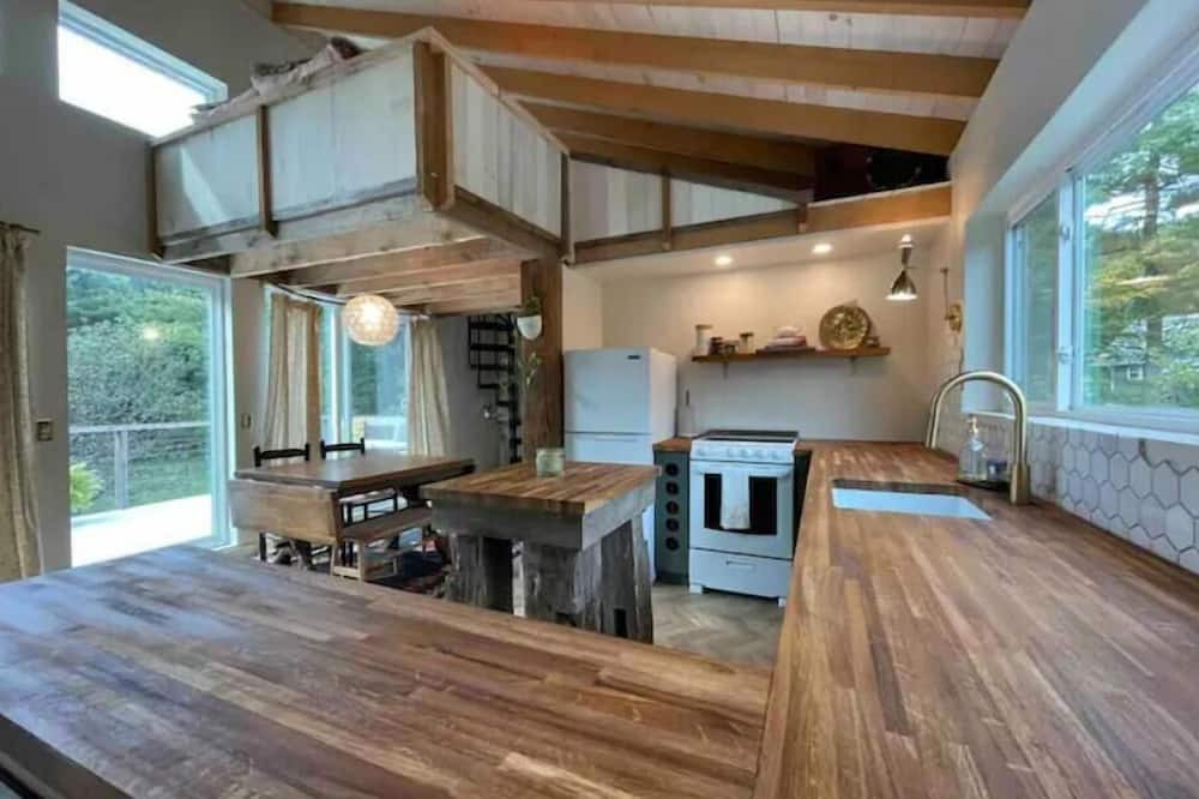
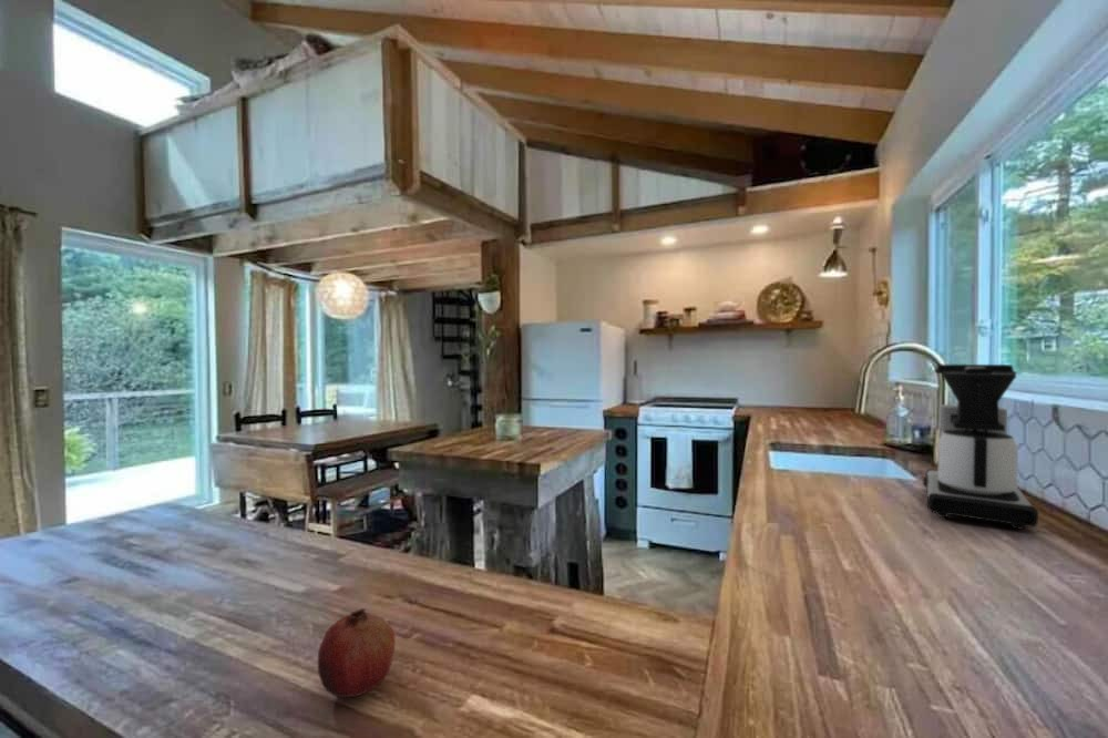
+ coffee maker (974, 437)
+ fruit (356, 649)
